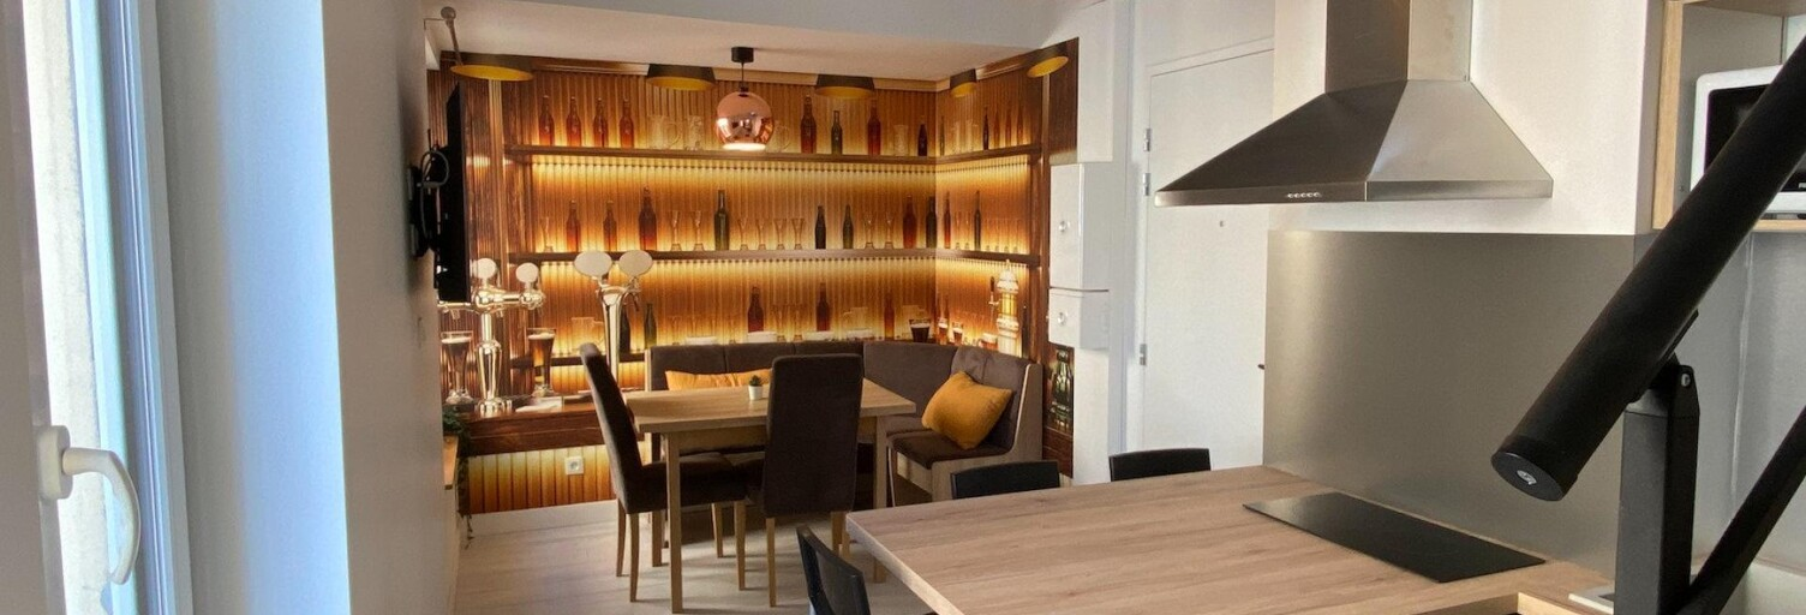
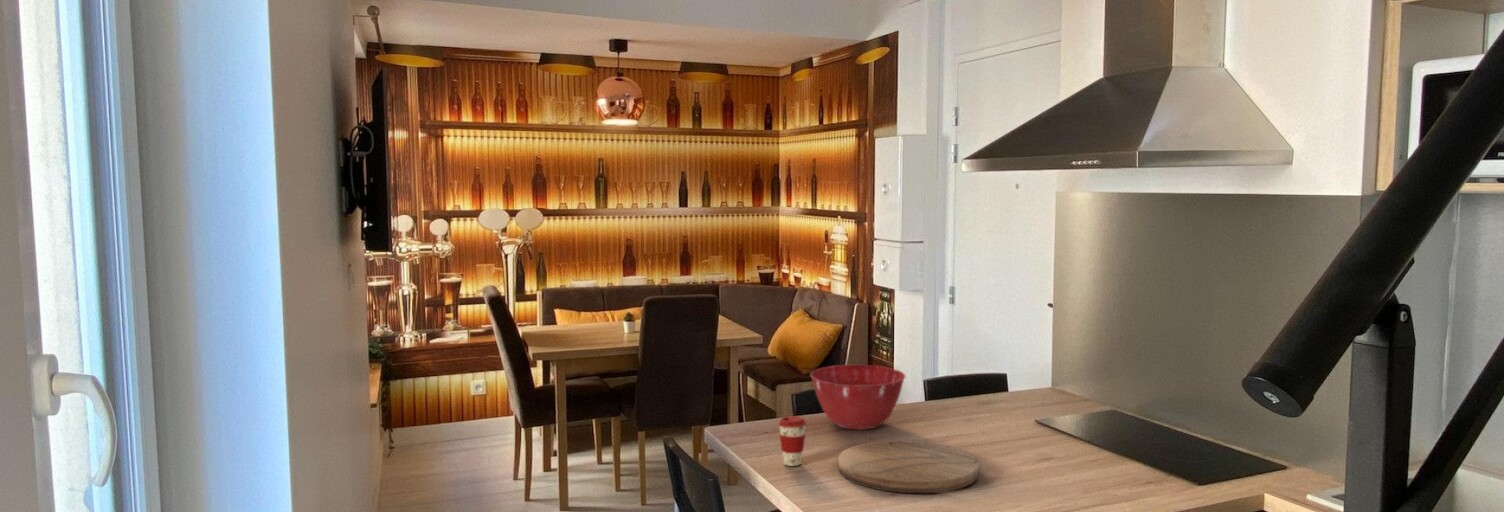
+ coffee cup (792, 440)
+ mixing bowl (857, 398)
+ cutting board (907, 464)
